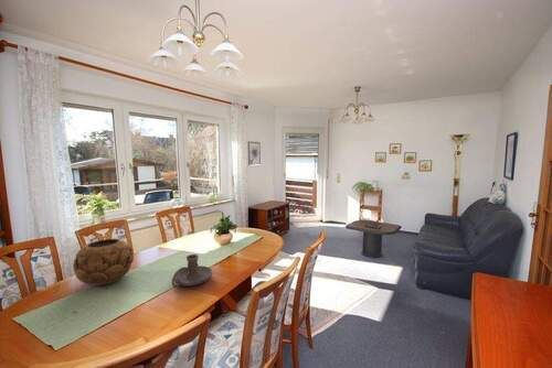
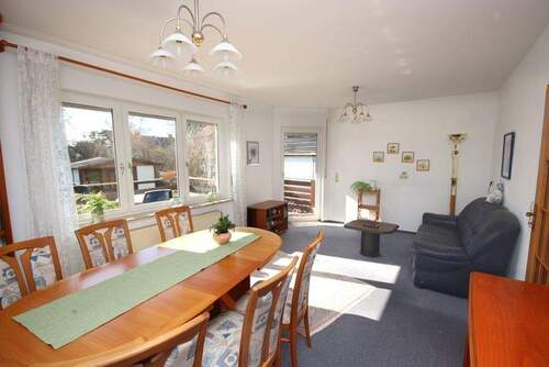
- decorative bowl (105, 261)
- candle holder (190, 270)
